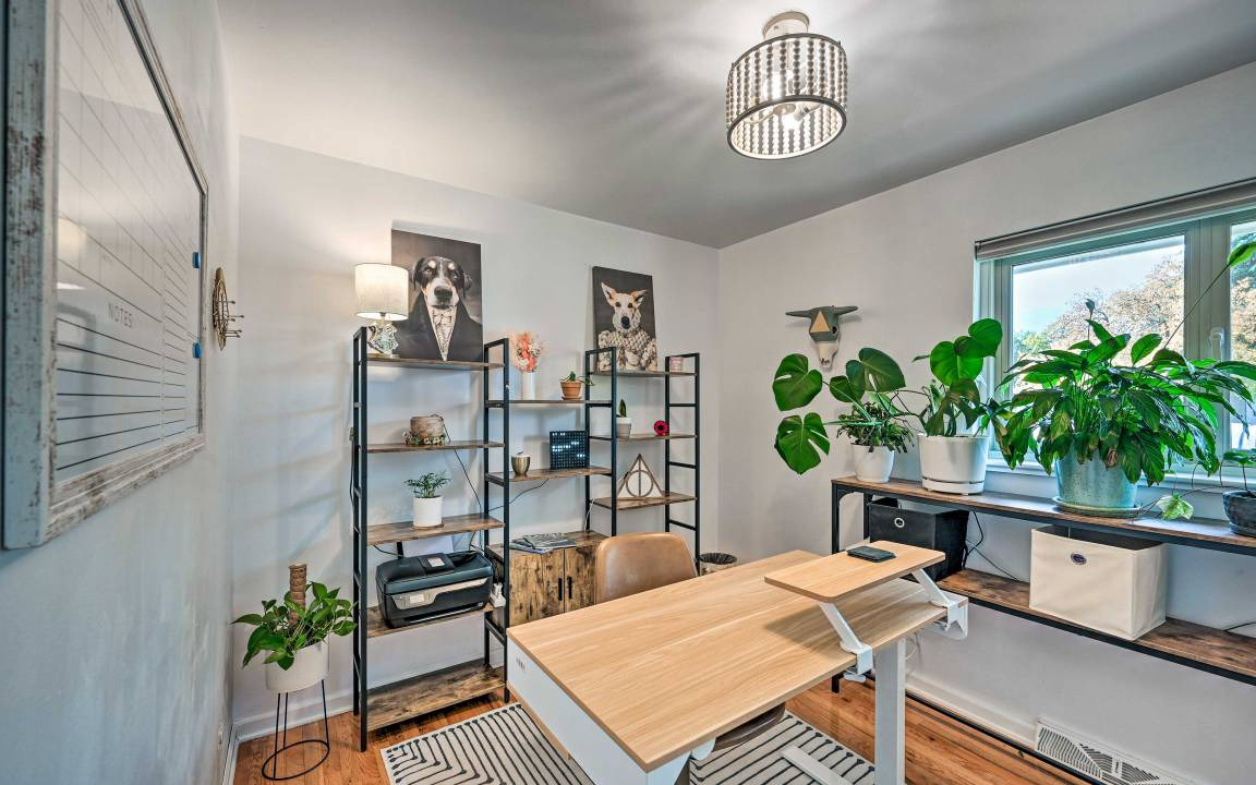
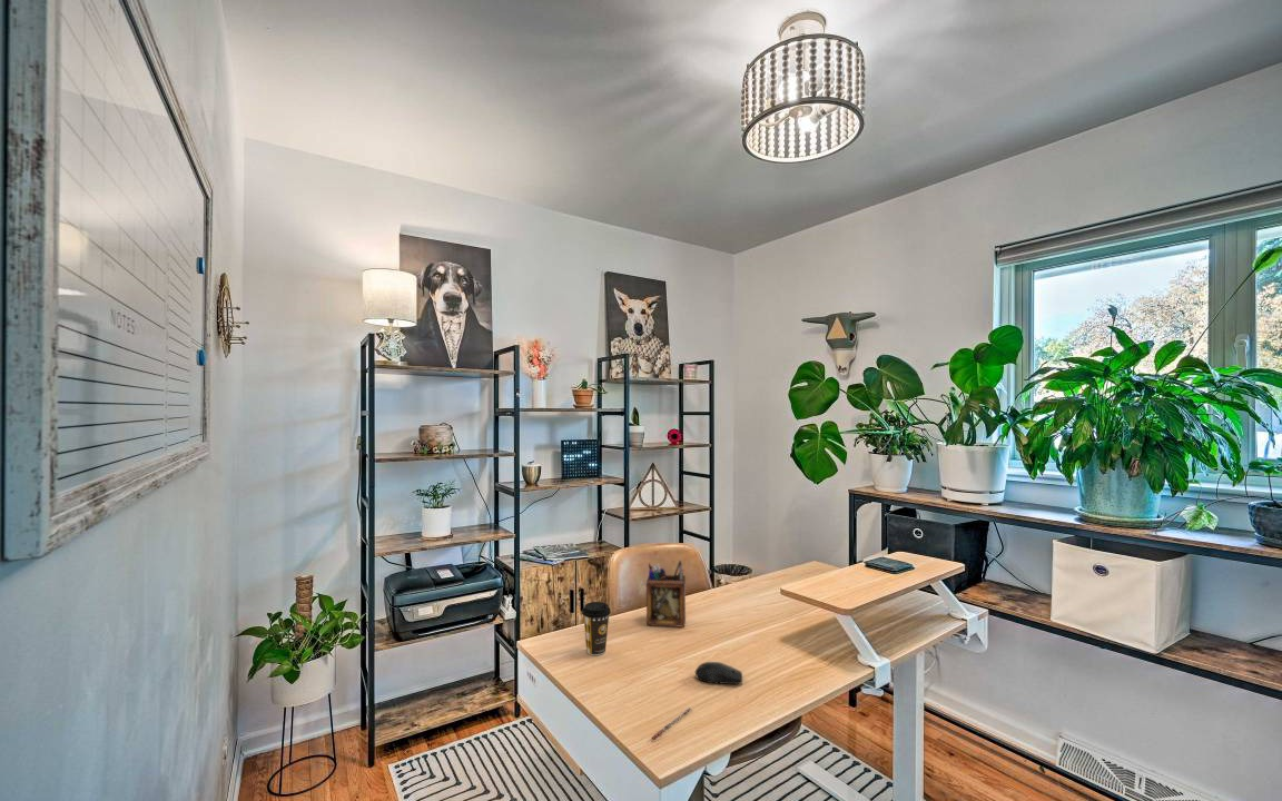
+ coffee cup (595, 627)
+ pen (672, 722)
+ computer mouse (720, 671)
+ desk organizer (665, 592)
